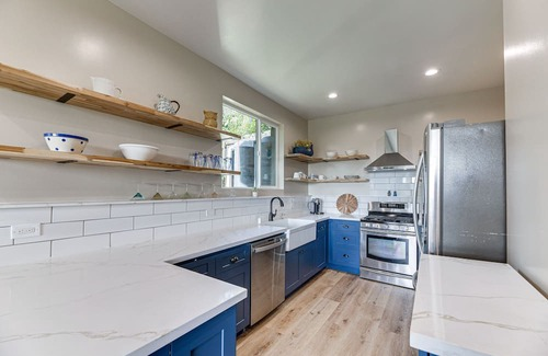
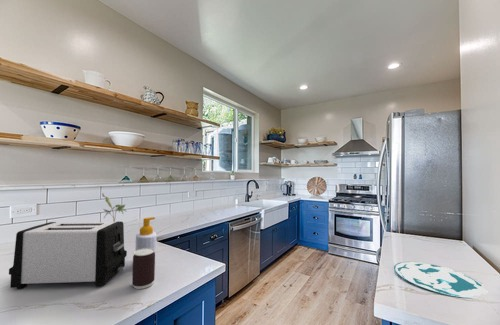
+ plate (436, 274)
+ plant (113, 218)
+ beverage can (143, 267)
+ toaster (75, 252)
+ soap bottle (146, 240)
